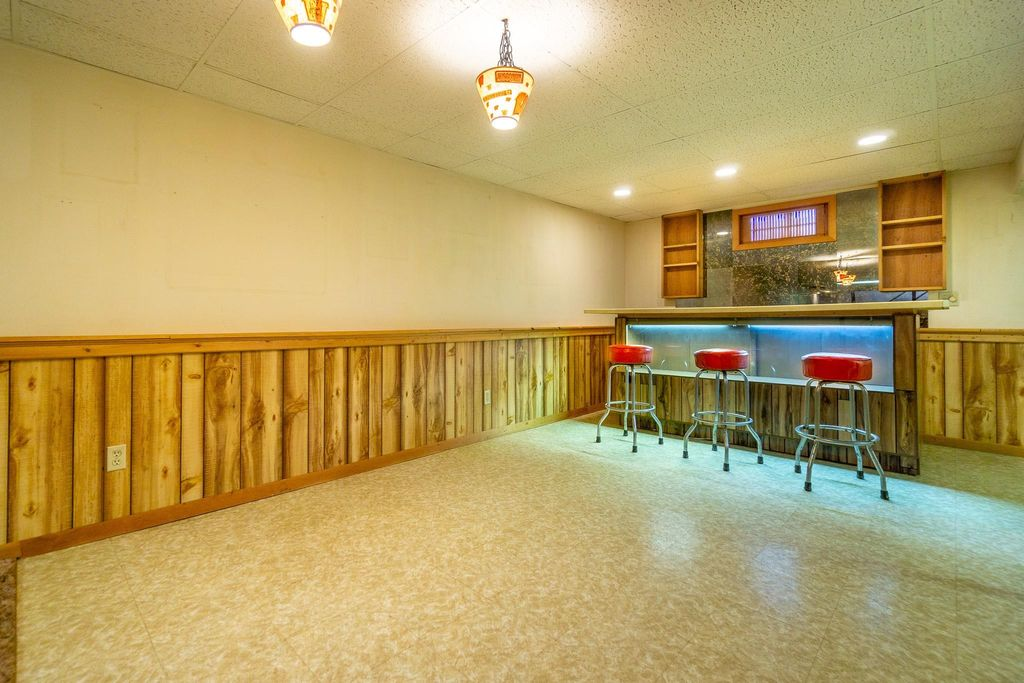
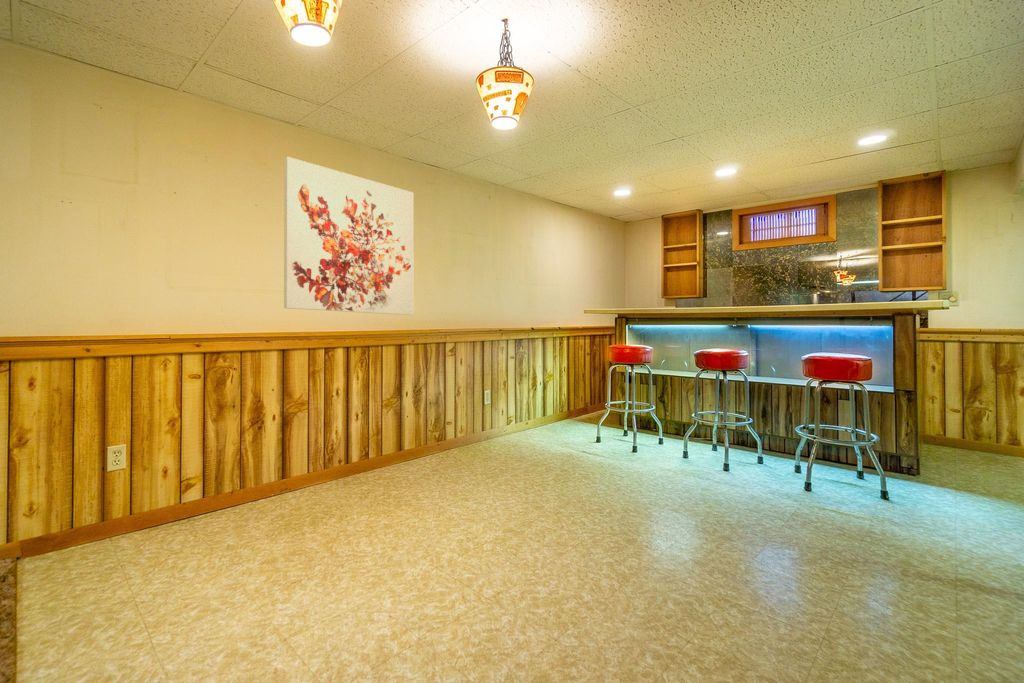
+ wall art (355, 244)
